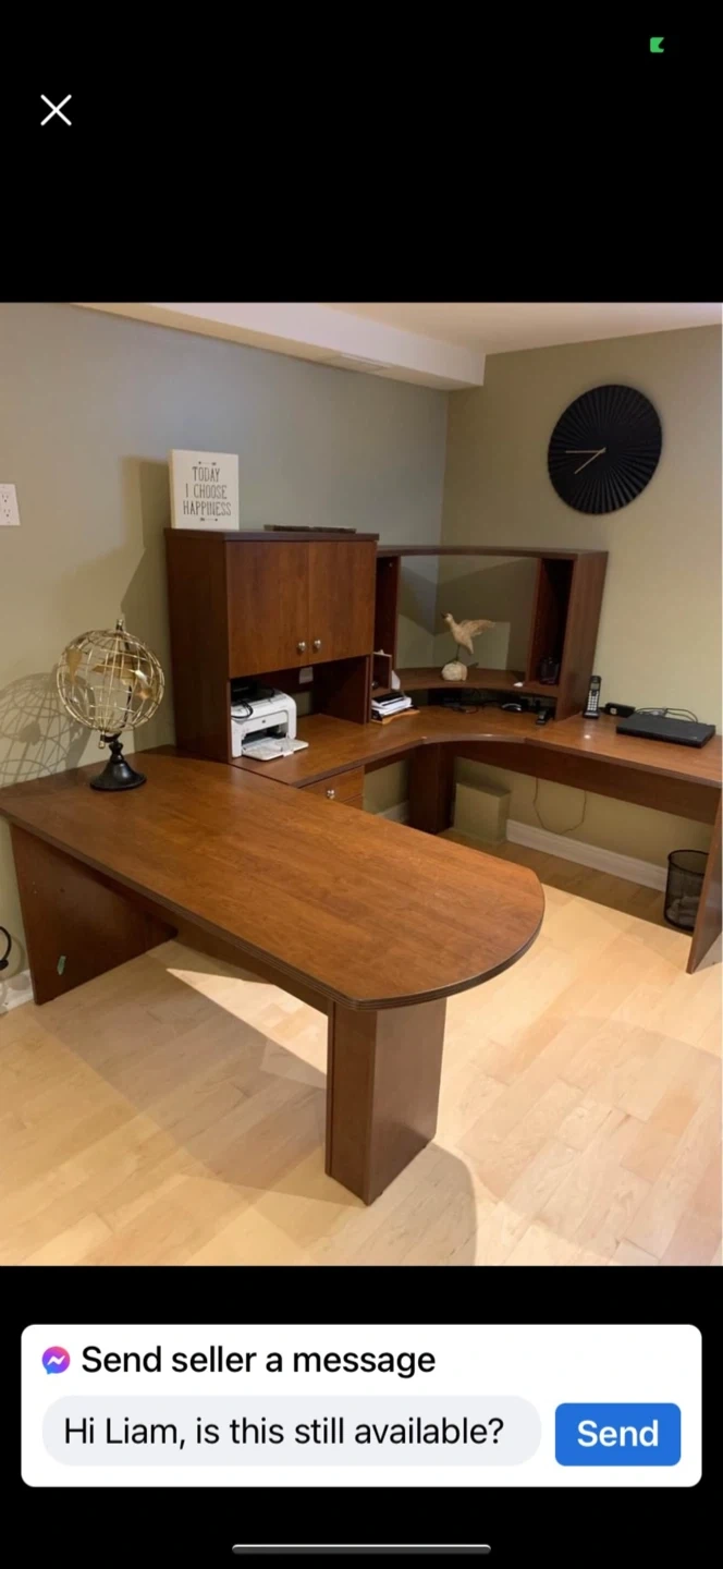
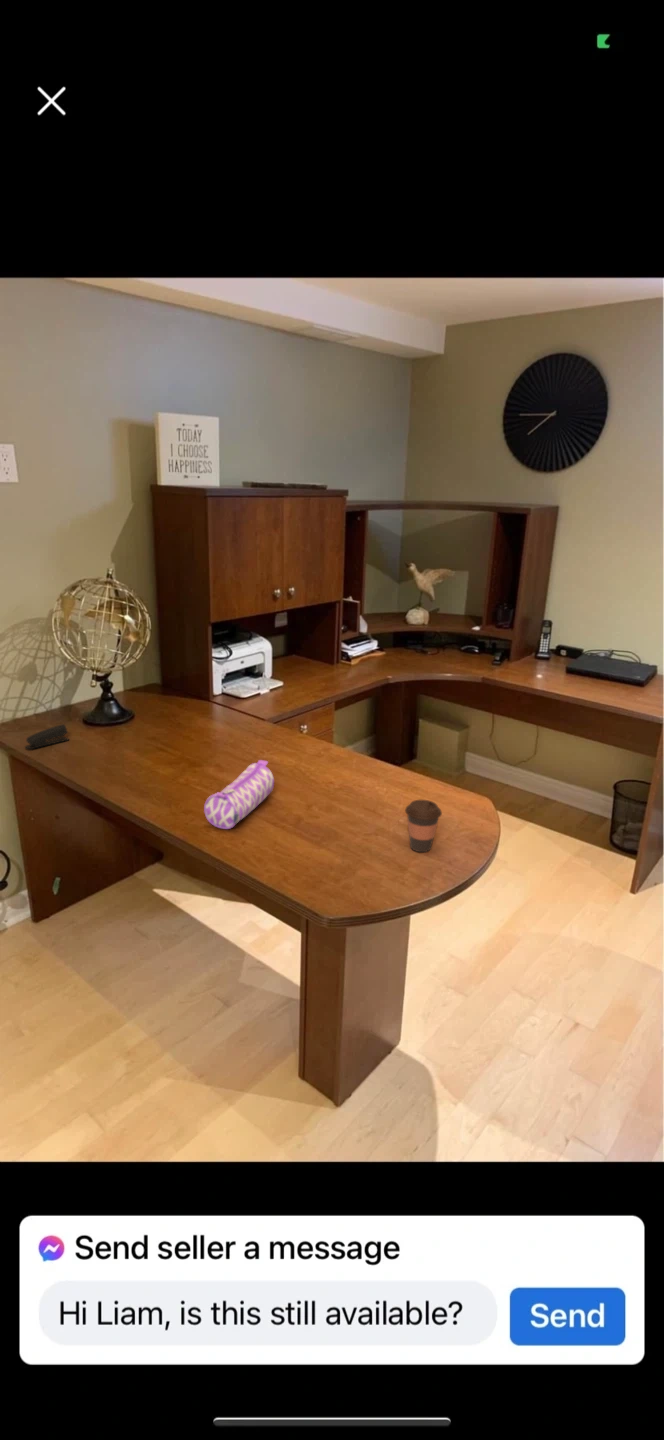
+ stapler (46, 736)
+ coffee cup (422, 826)
+ pencil case (240, 793)
